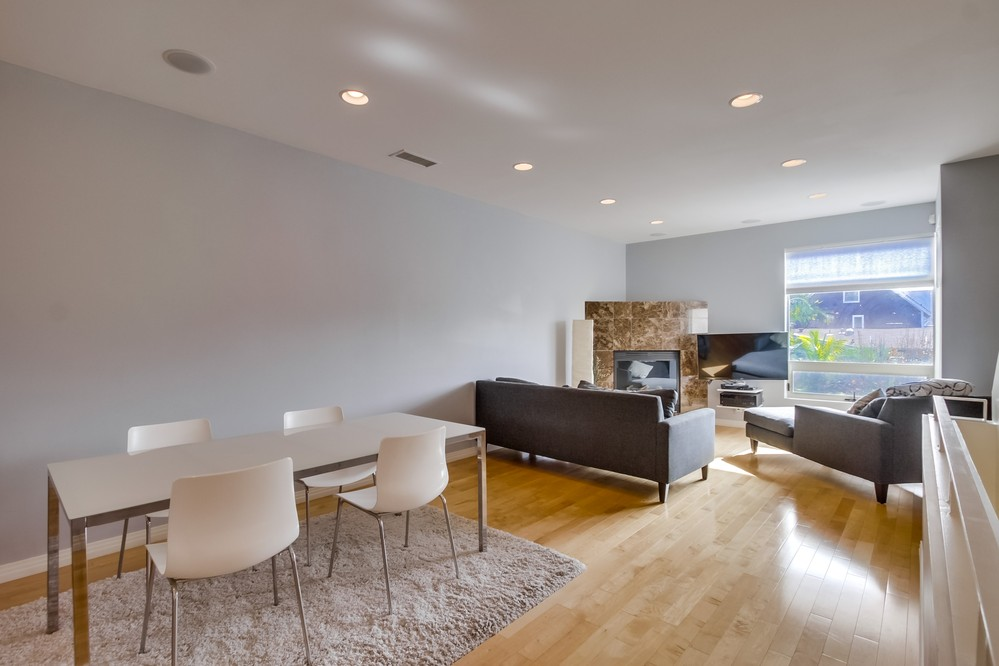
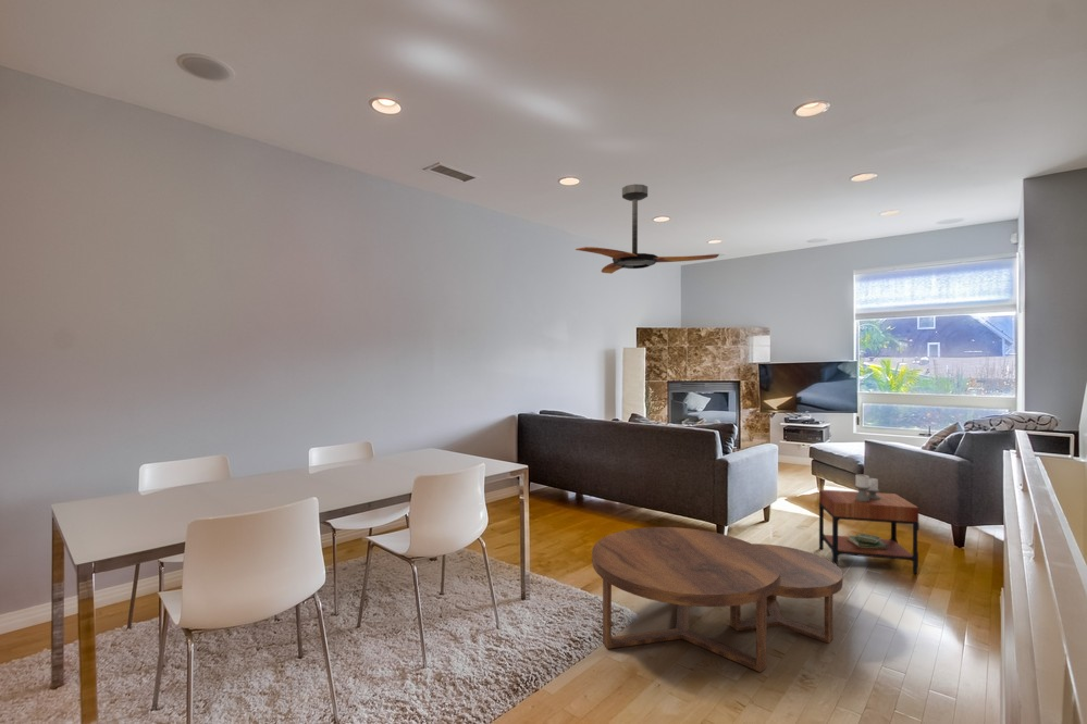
+ coffee table (717, 590)
+ ceiling fan (637, 227)
+ side table (865, 516)
